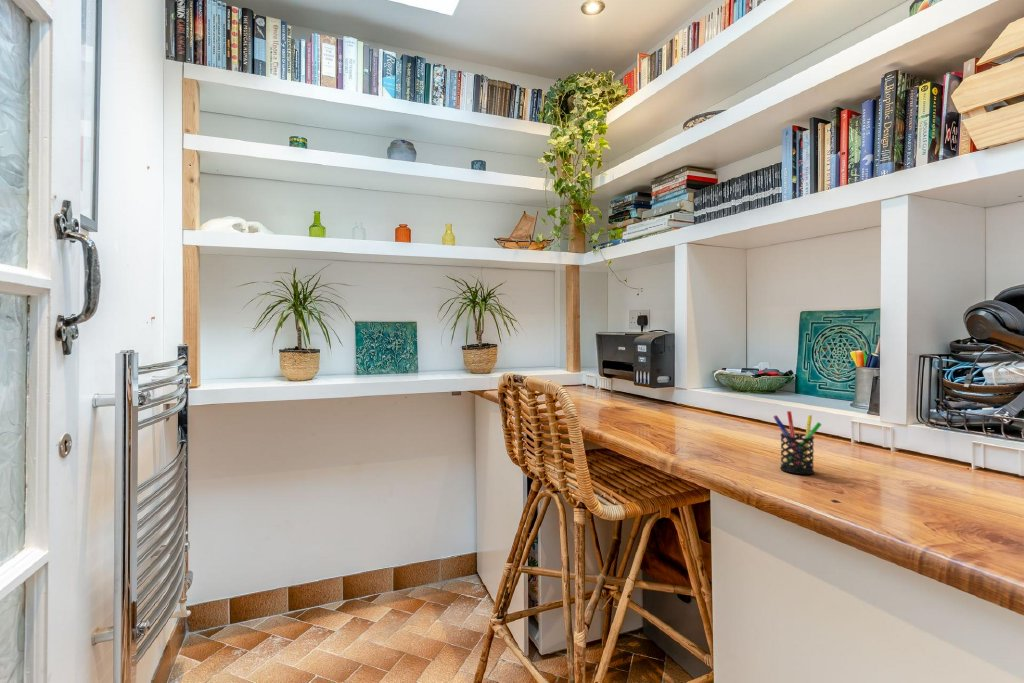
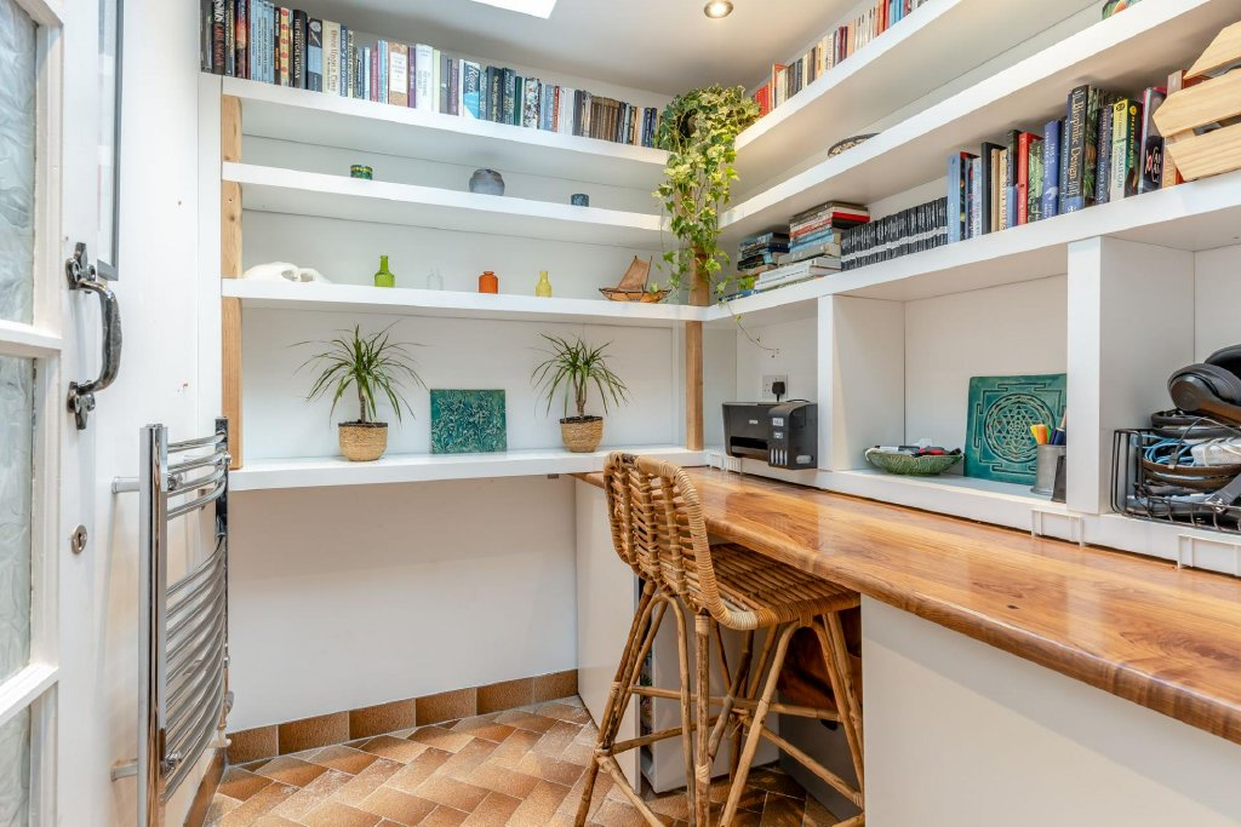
- pen holder (799, 442)
